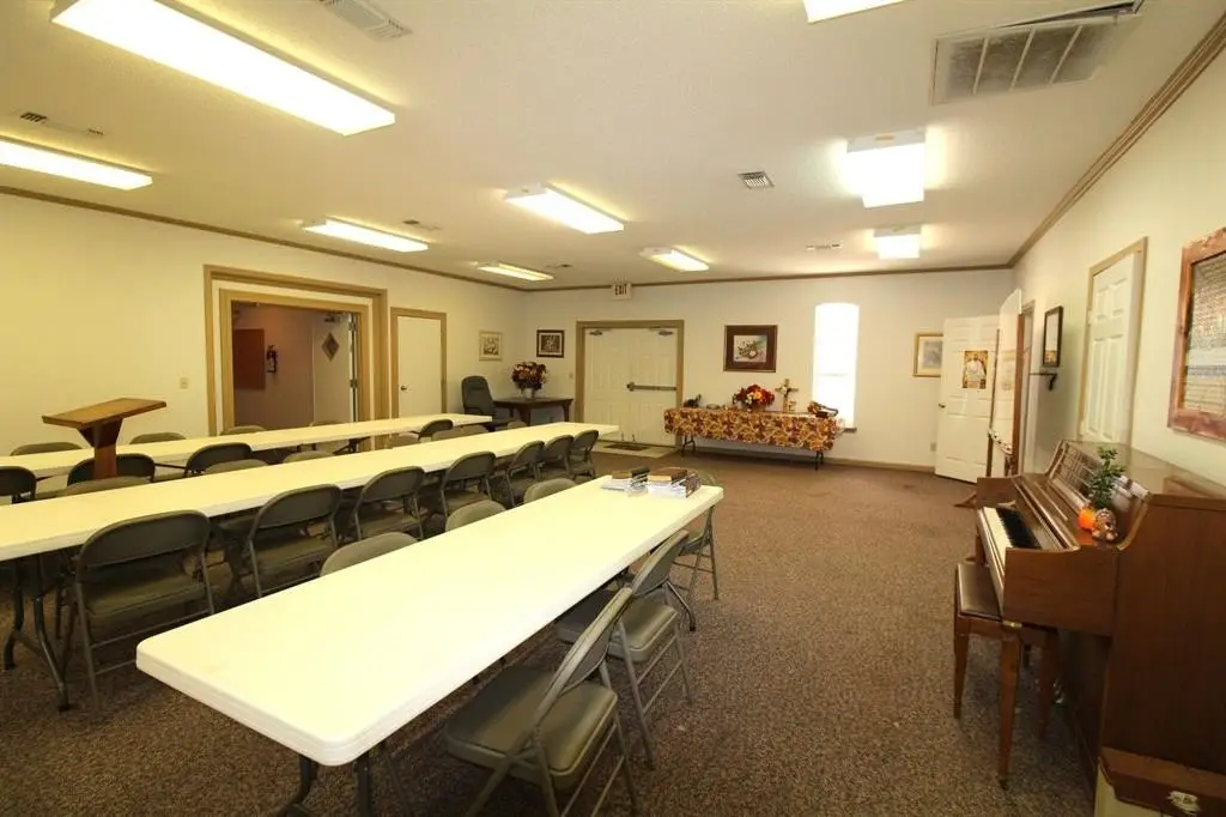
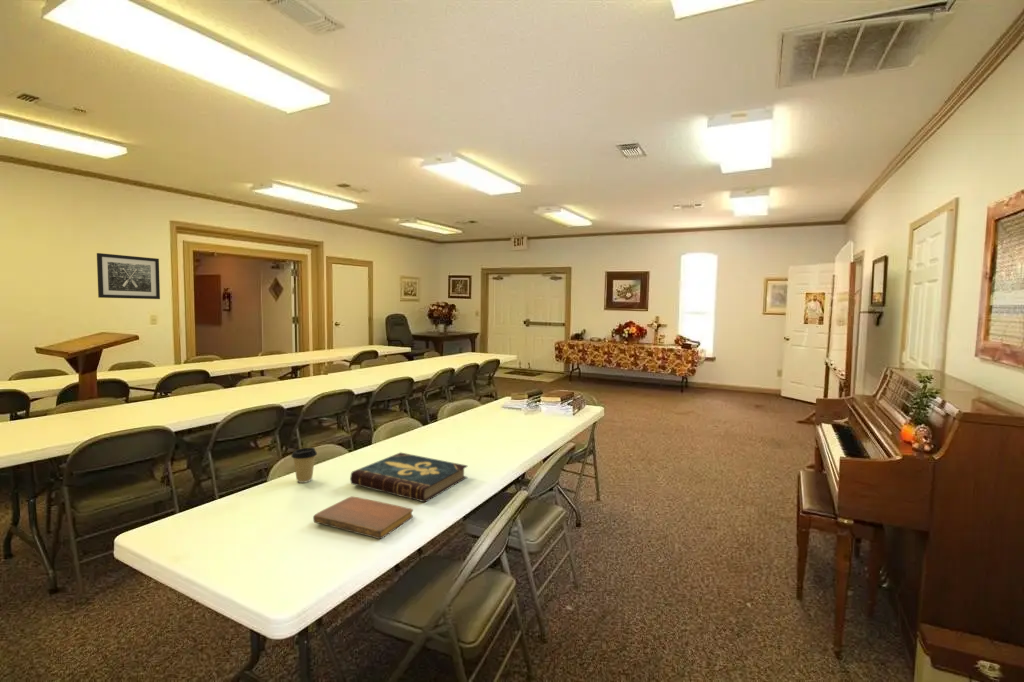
+ book (410, 475)
+ notebook (364, 515)
+ coffee cup (304, 465)
+ wall art (129, 277)
